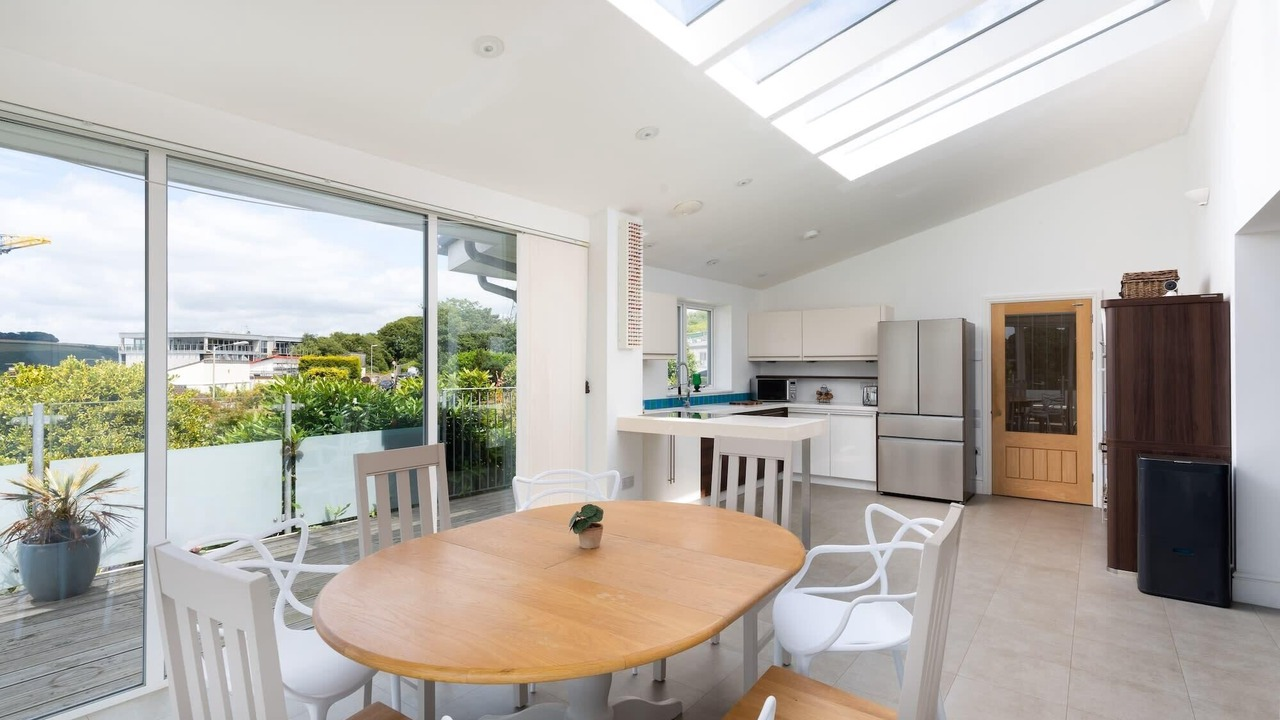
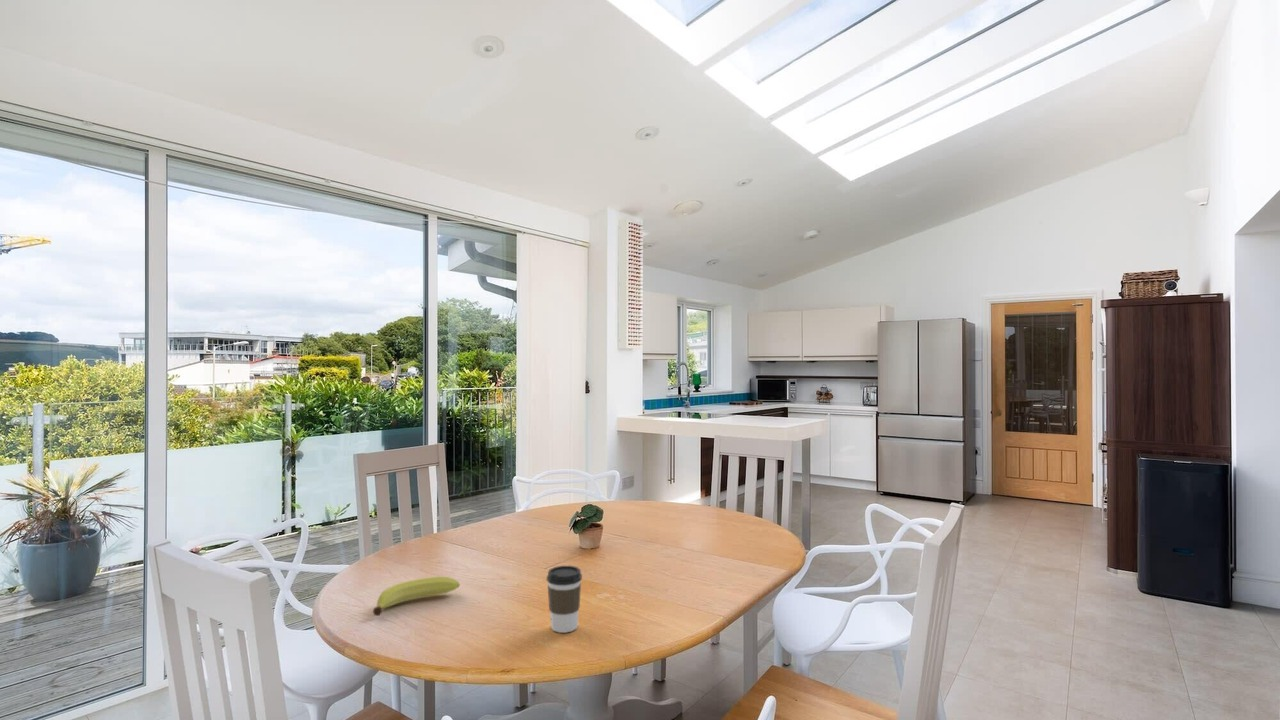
+ fruit (417, 593)
+ coffee cup (564, 598)
